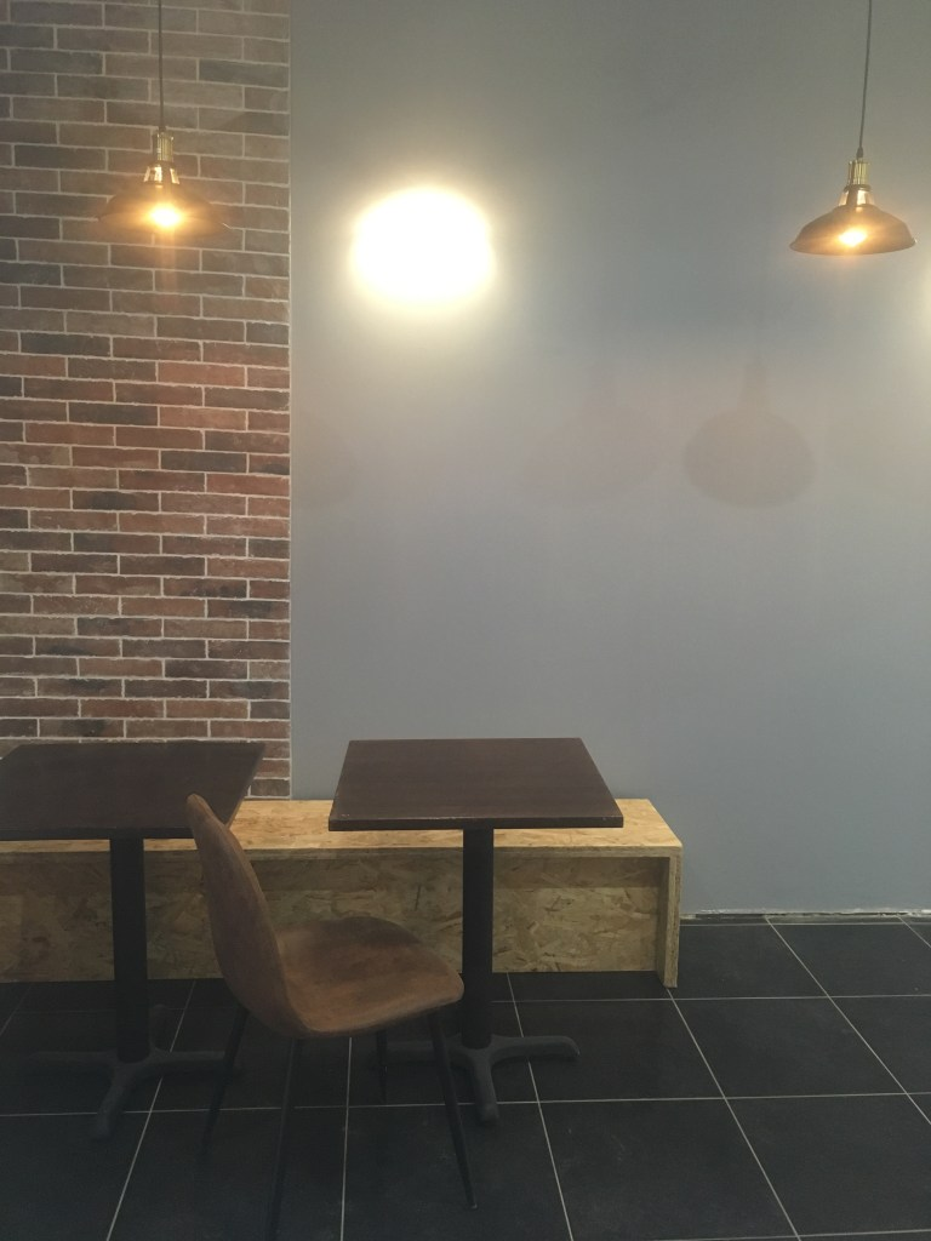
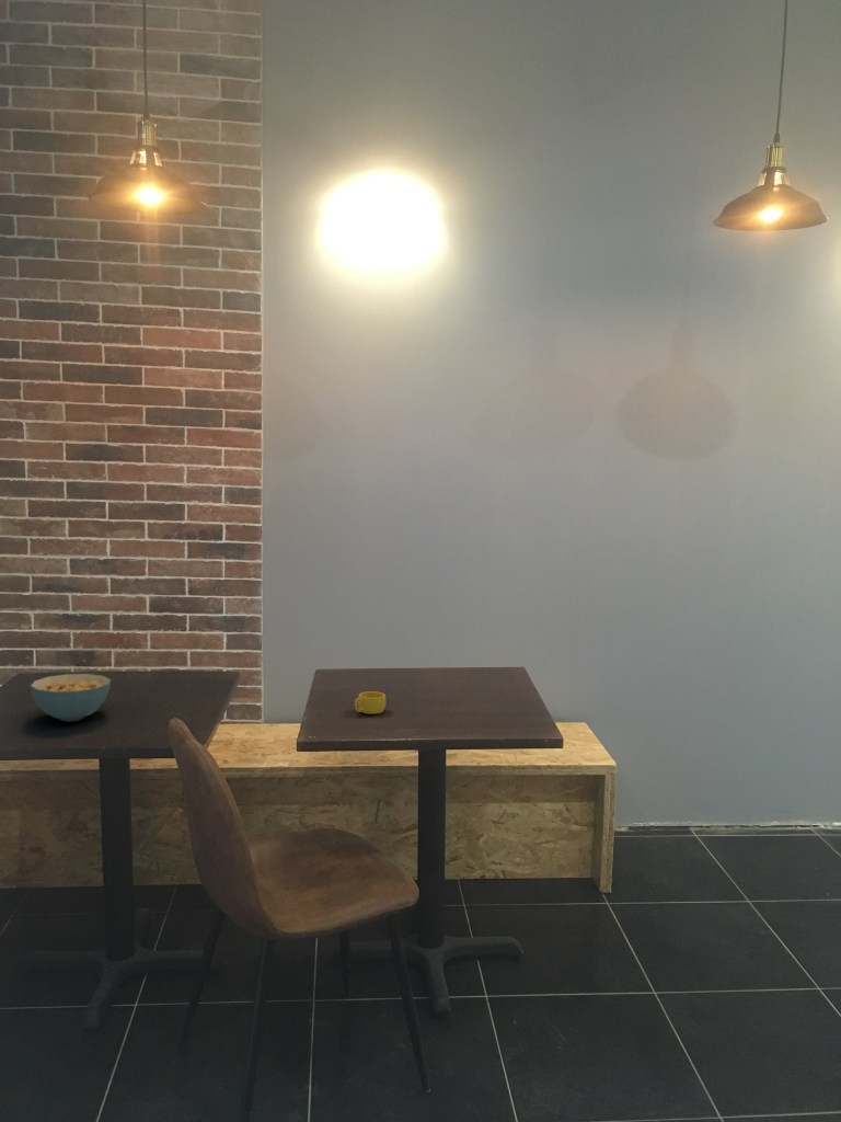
+ cereal bowl (71, 700)
+ cup (368, 703)
